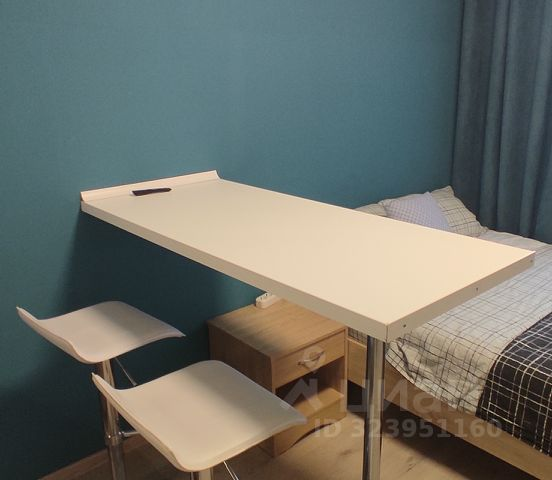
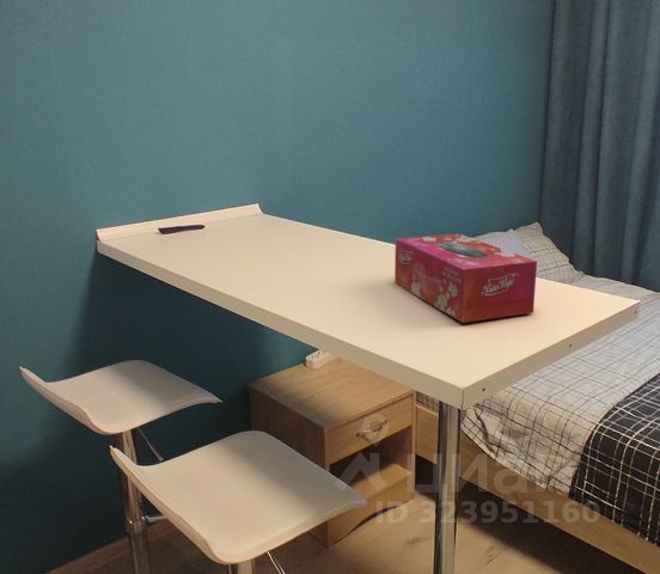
+ tissue box (459, 273)
